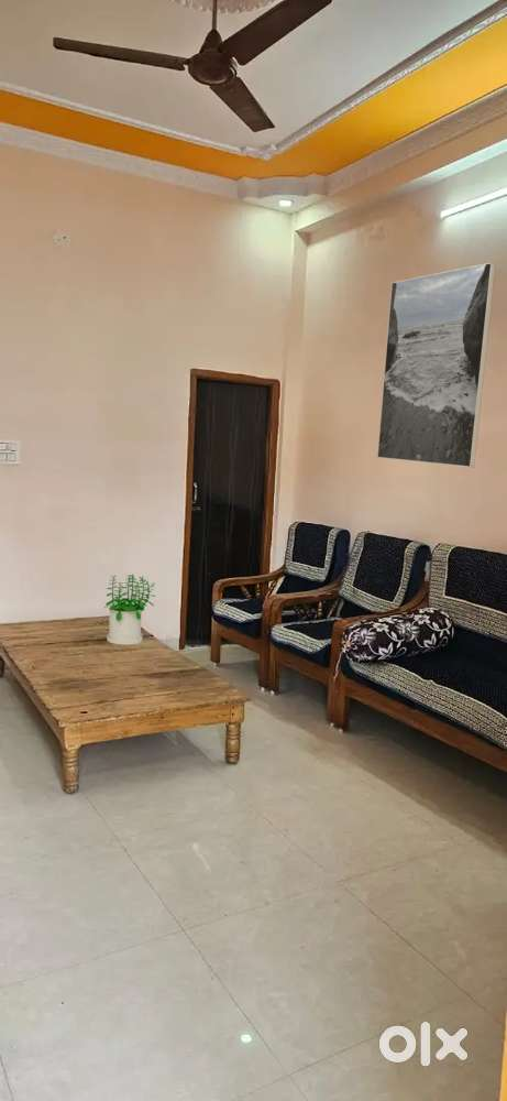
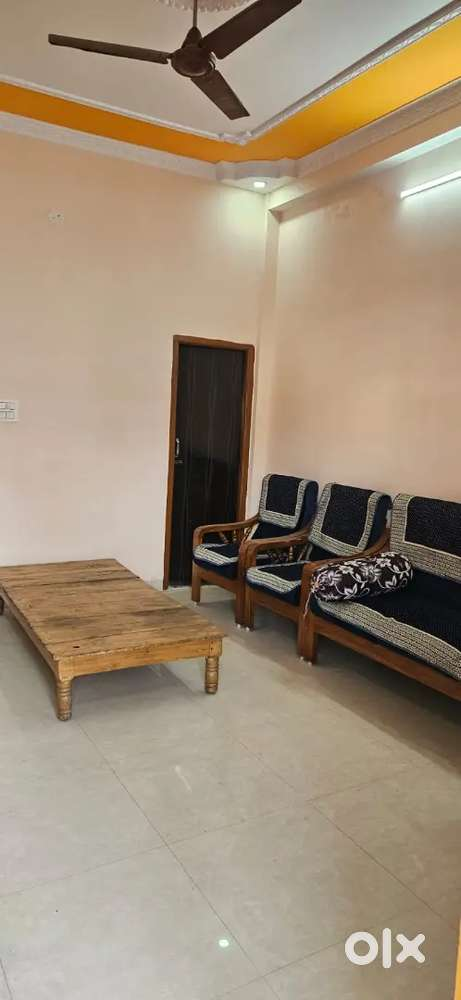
- potted plant (130, 608)
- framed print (430, 369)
